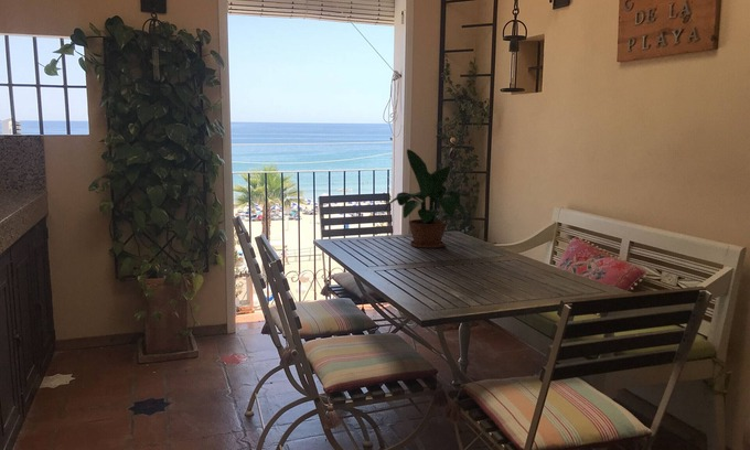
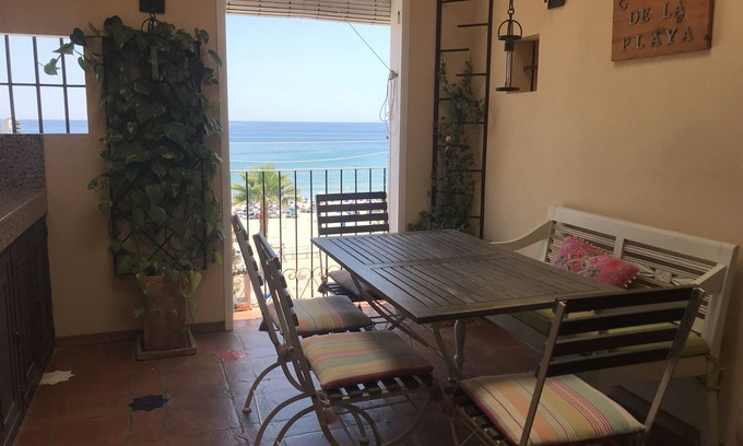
- potted plant (429, 196)
